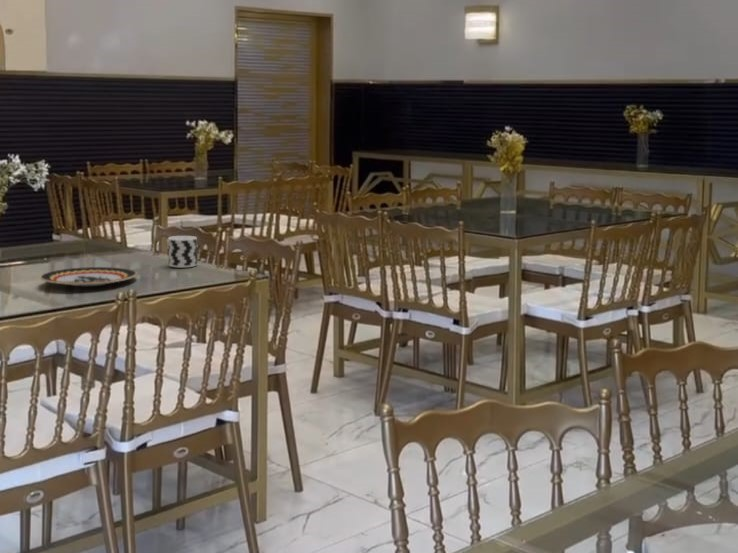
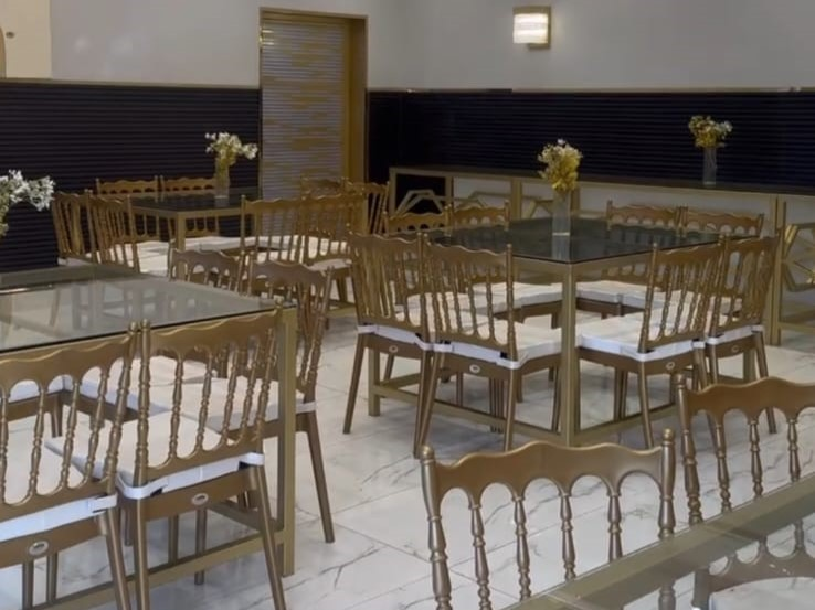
- cup (182, 250)
- plate (89, 278)
